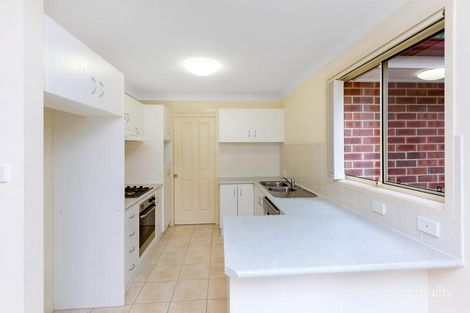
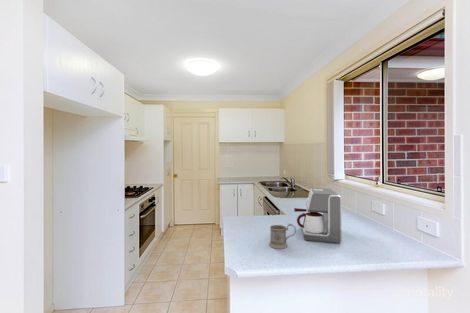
+ mug (282, 234)
+ coffee maker (321, 212)
